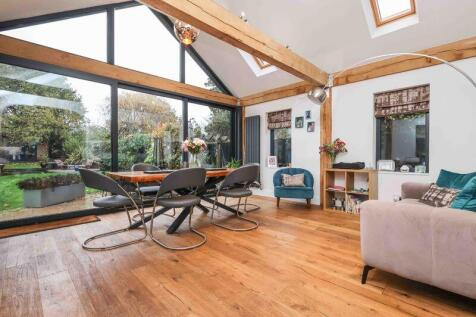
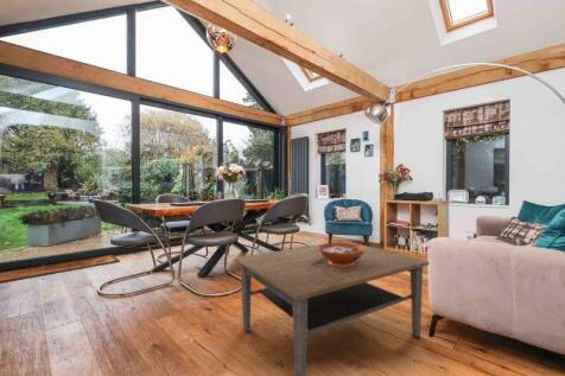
+ decorative bowl (341, 254)
+ coffee table (329, 295)
